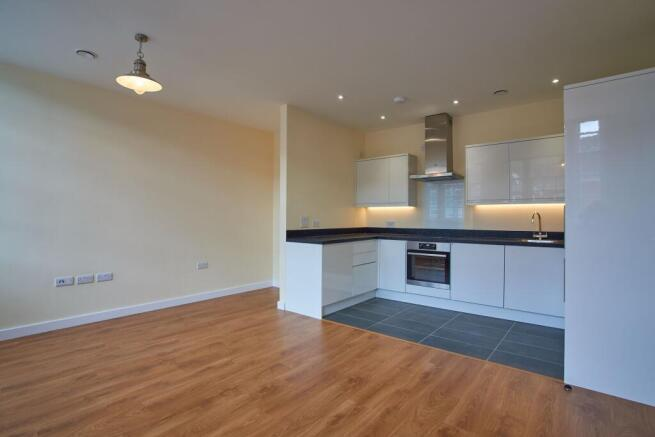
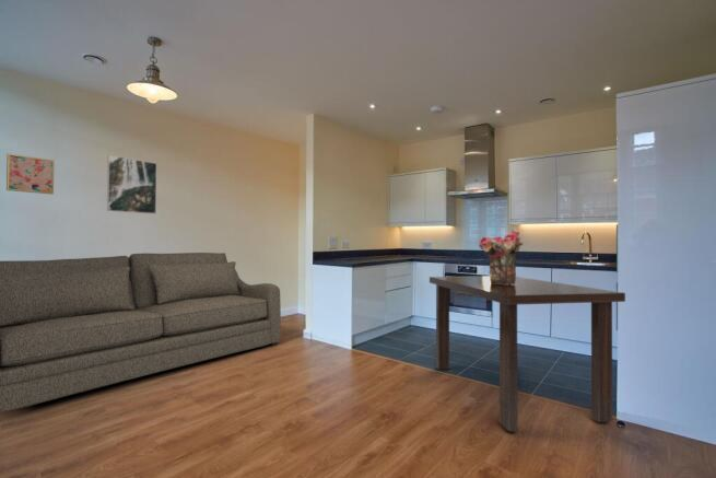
+ bouquet (500, 256)
+ sofa (144, 307)
+ dining table (508, 337)
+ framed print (132, 186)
+ wall art (31, 174)
